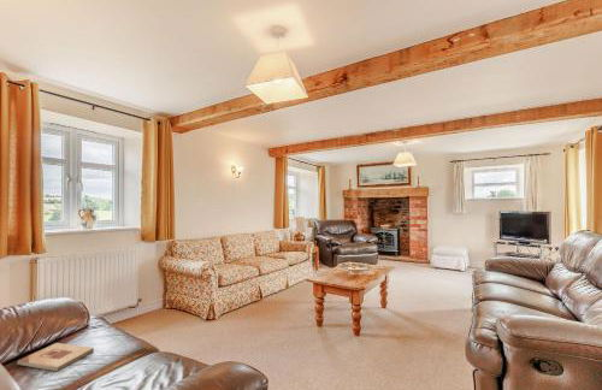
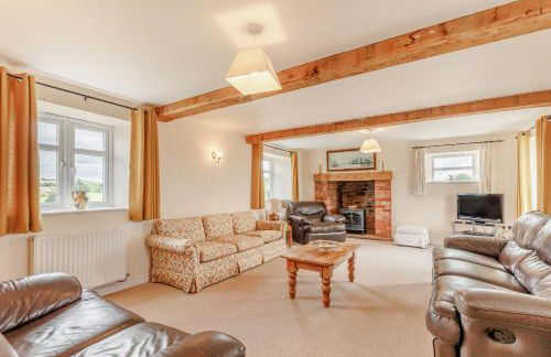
- wooden plaque (57, 355)
